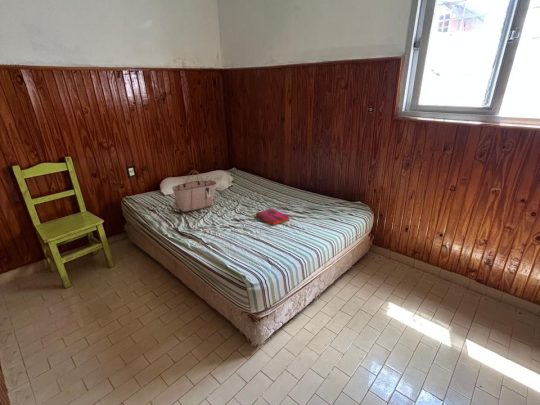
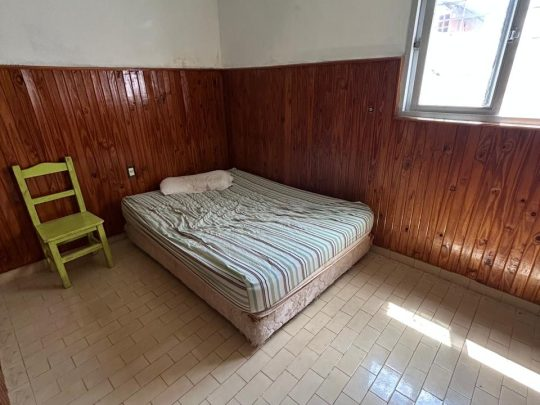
- hardback book (272, 216)
- tote bag (195, 189)
